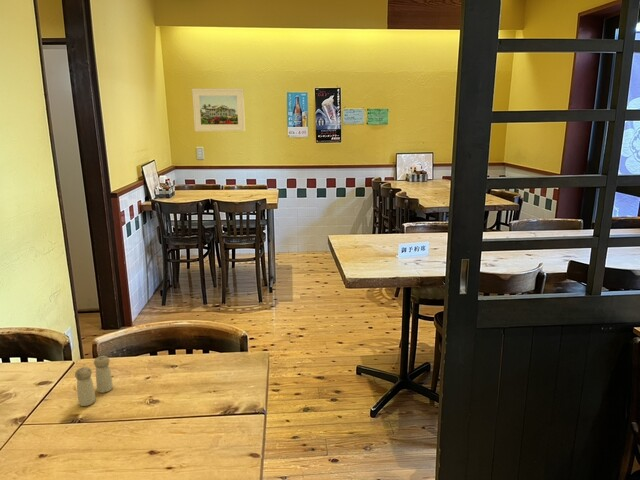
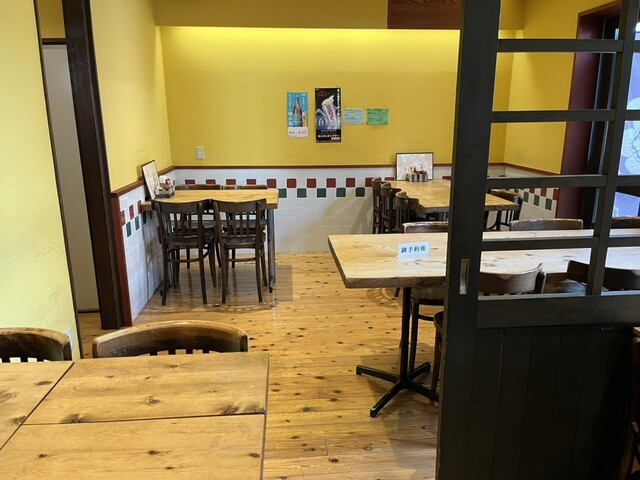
- salt and pepper shaker (96, 379)
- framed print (218, 110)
